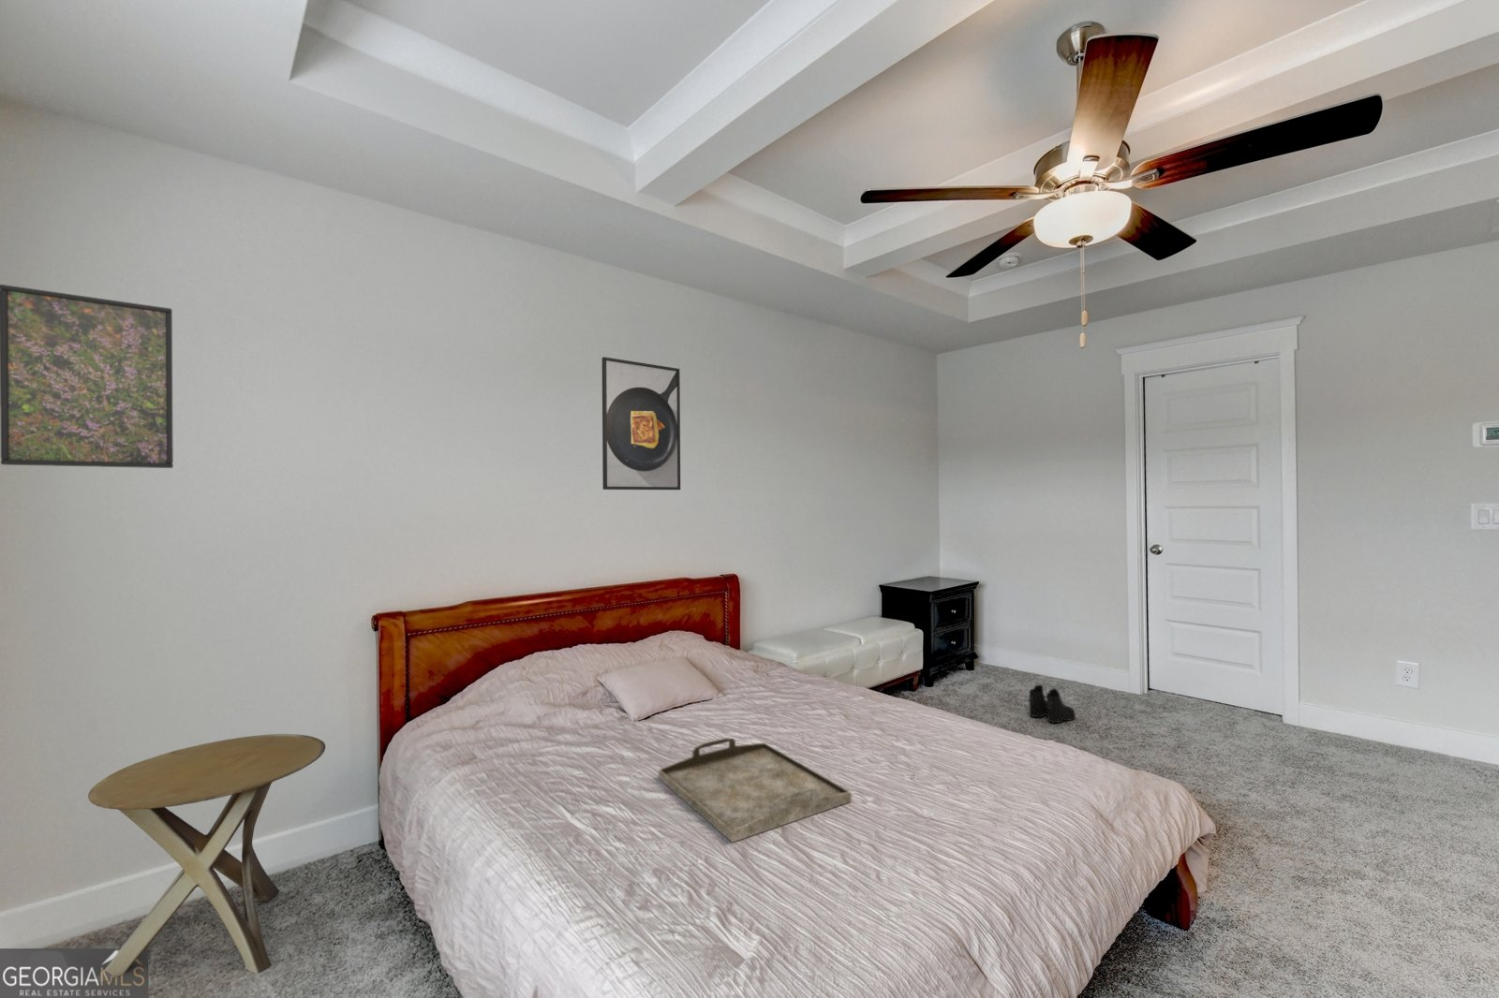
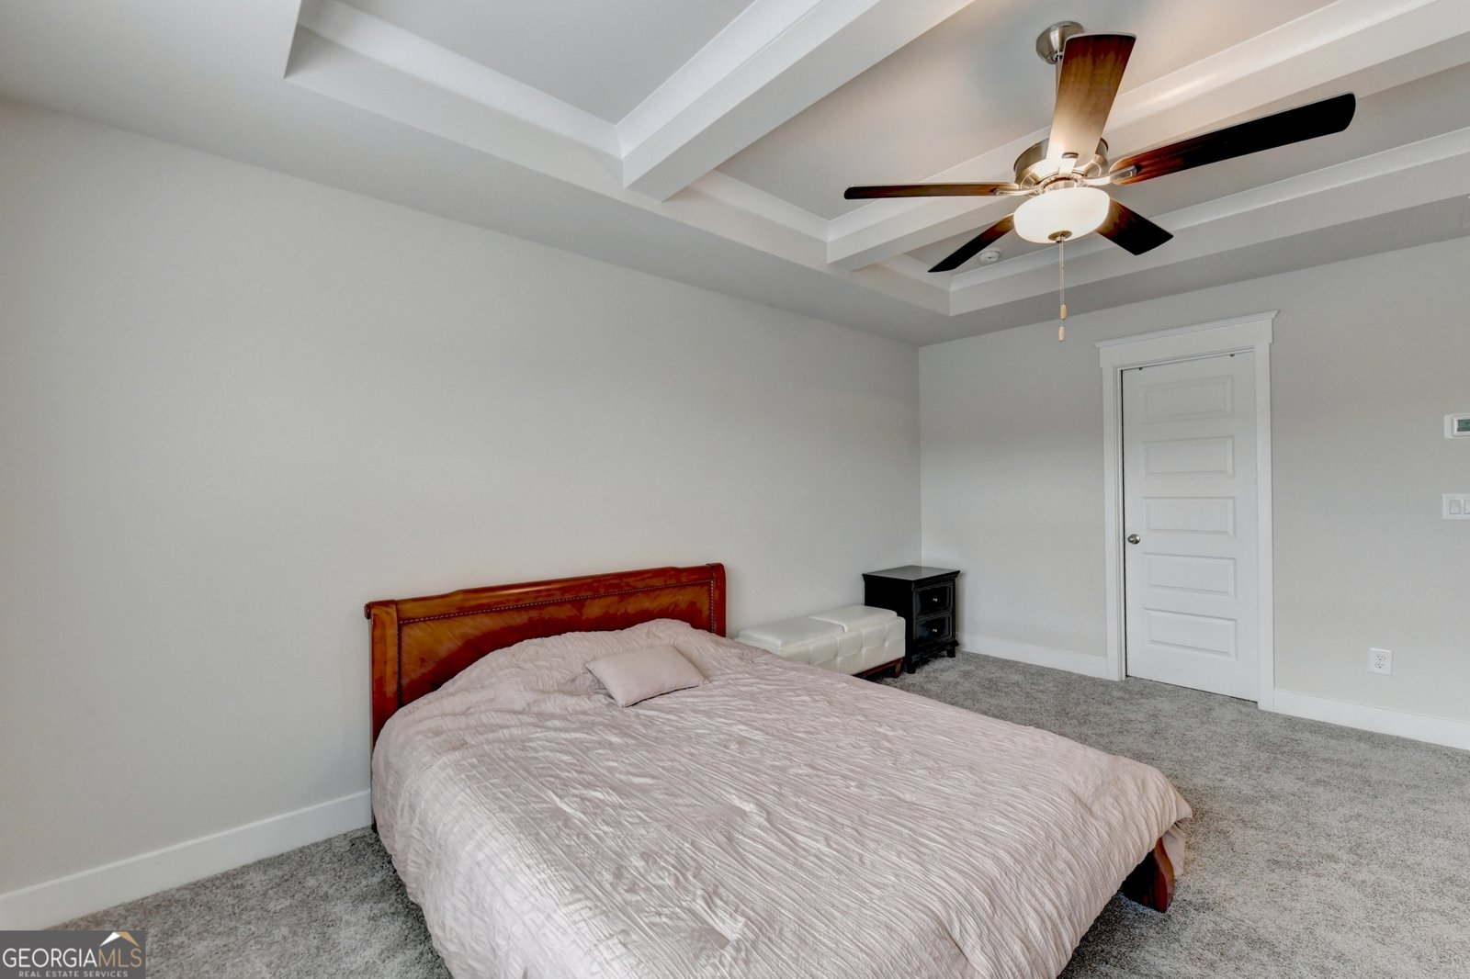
- boots (1051, 702)
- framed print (643, 425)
- serving tray (750, 776)
- side table (218, 852)
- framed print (91, 382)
